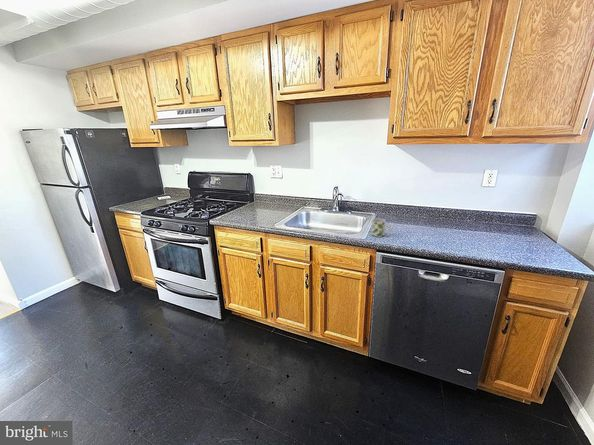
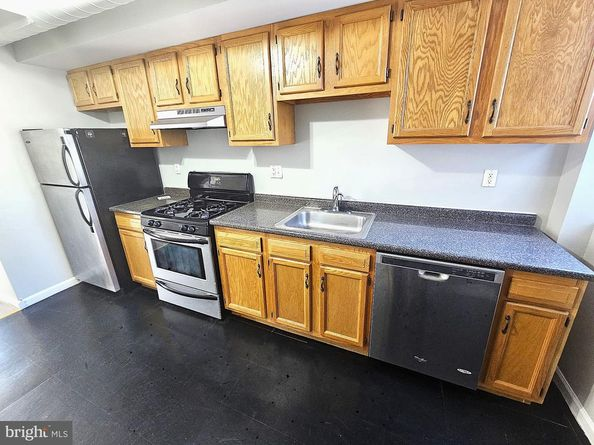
- mug (381, 228)
